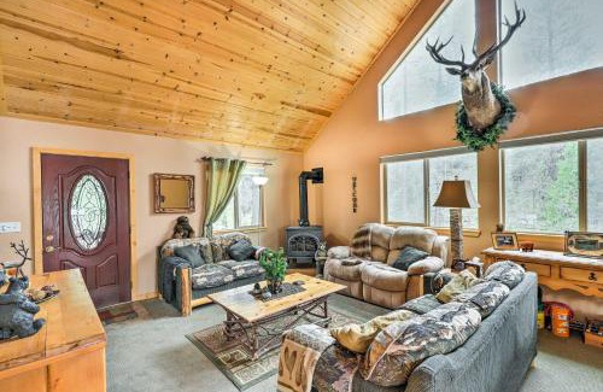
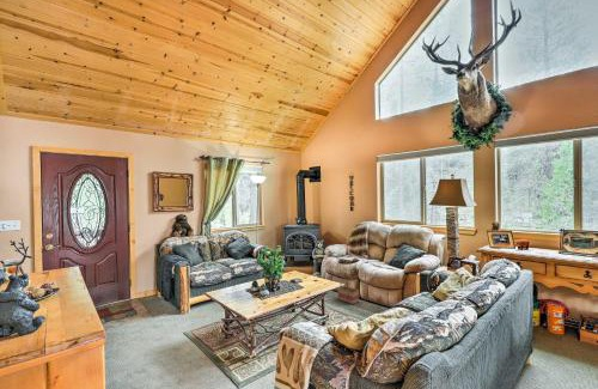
+ basket (348, 290)
